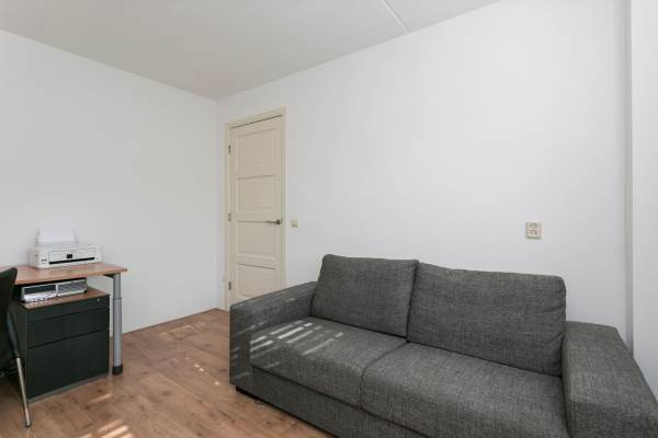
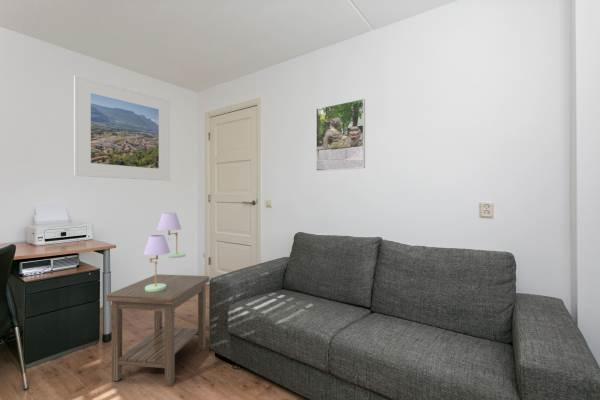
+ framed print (127, 134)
+ side table (161, 323)
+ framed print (339, 136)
+ table lamp (165, 247)
